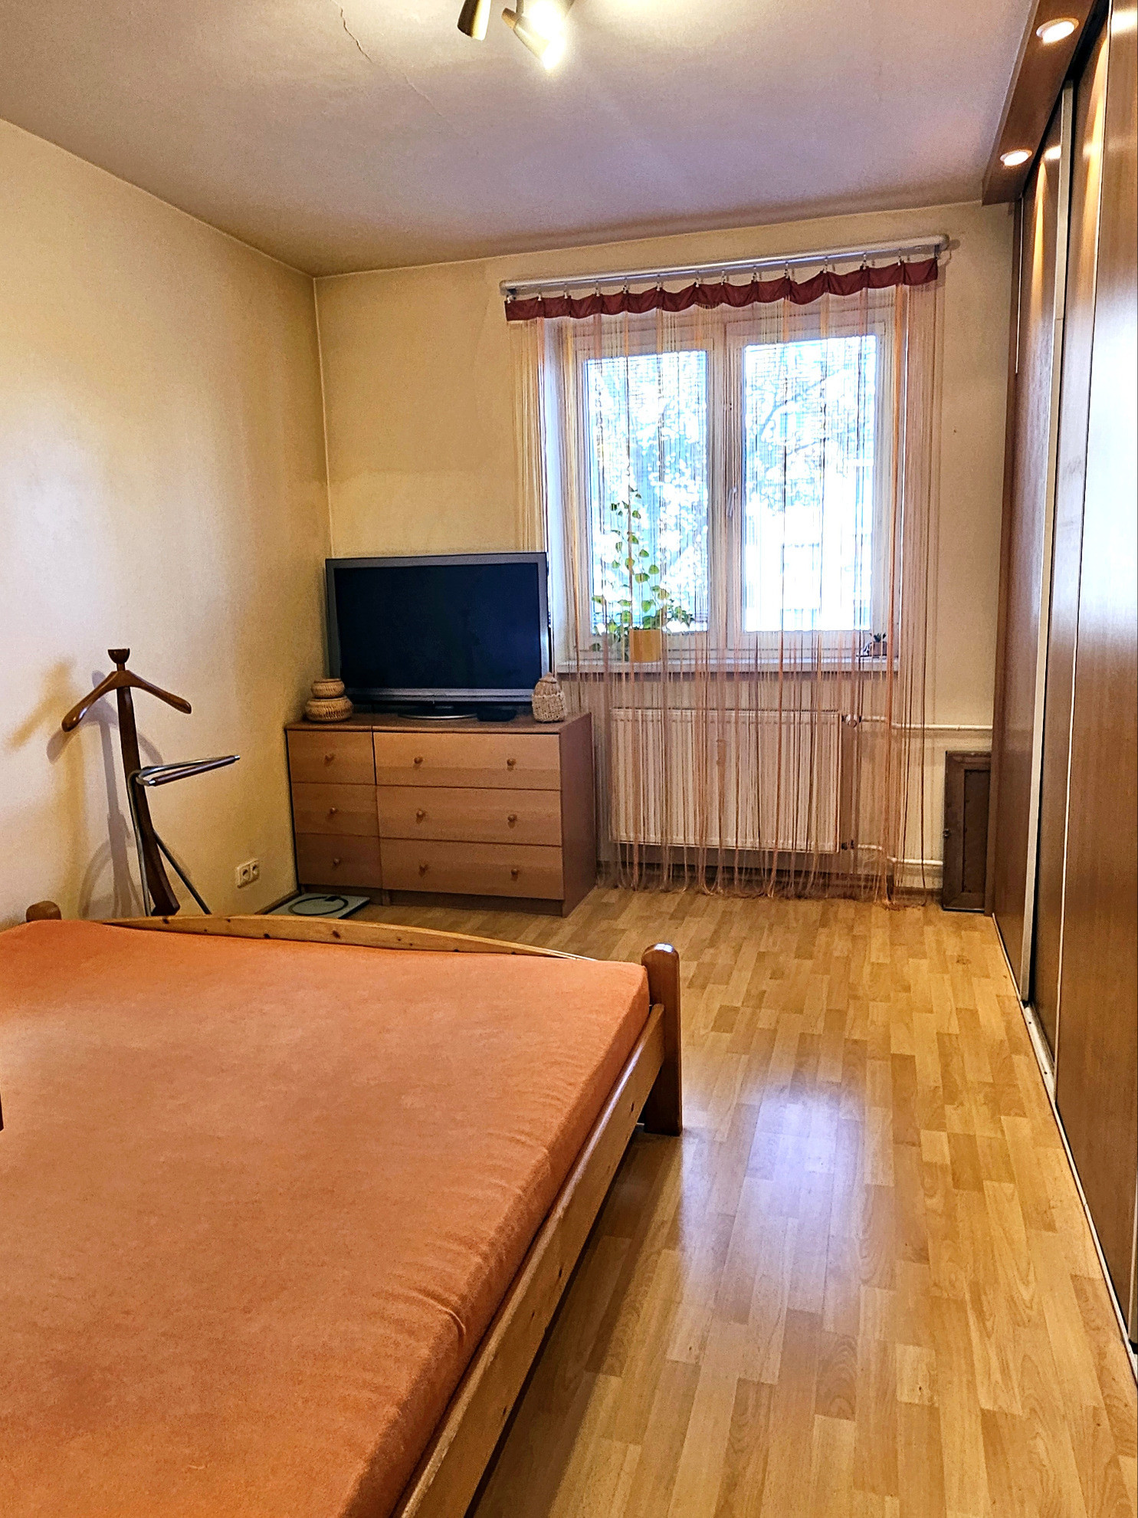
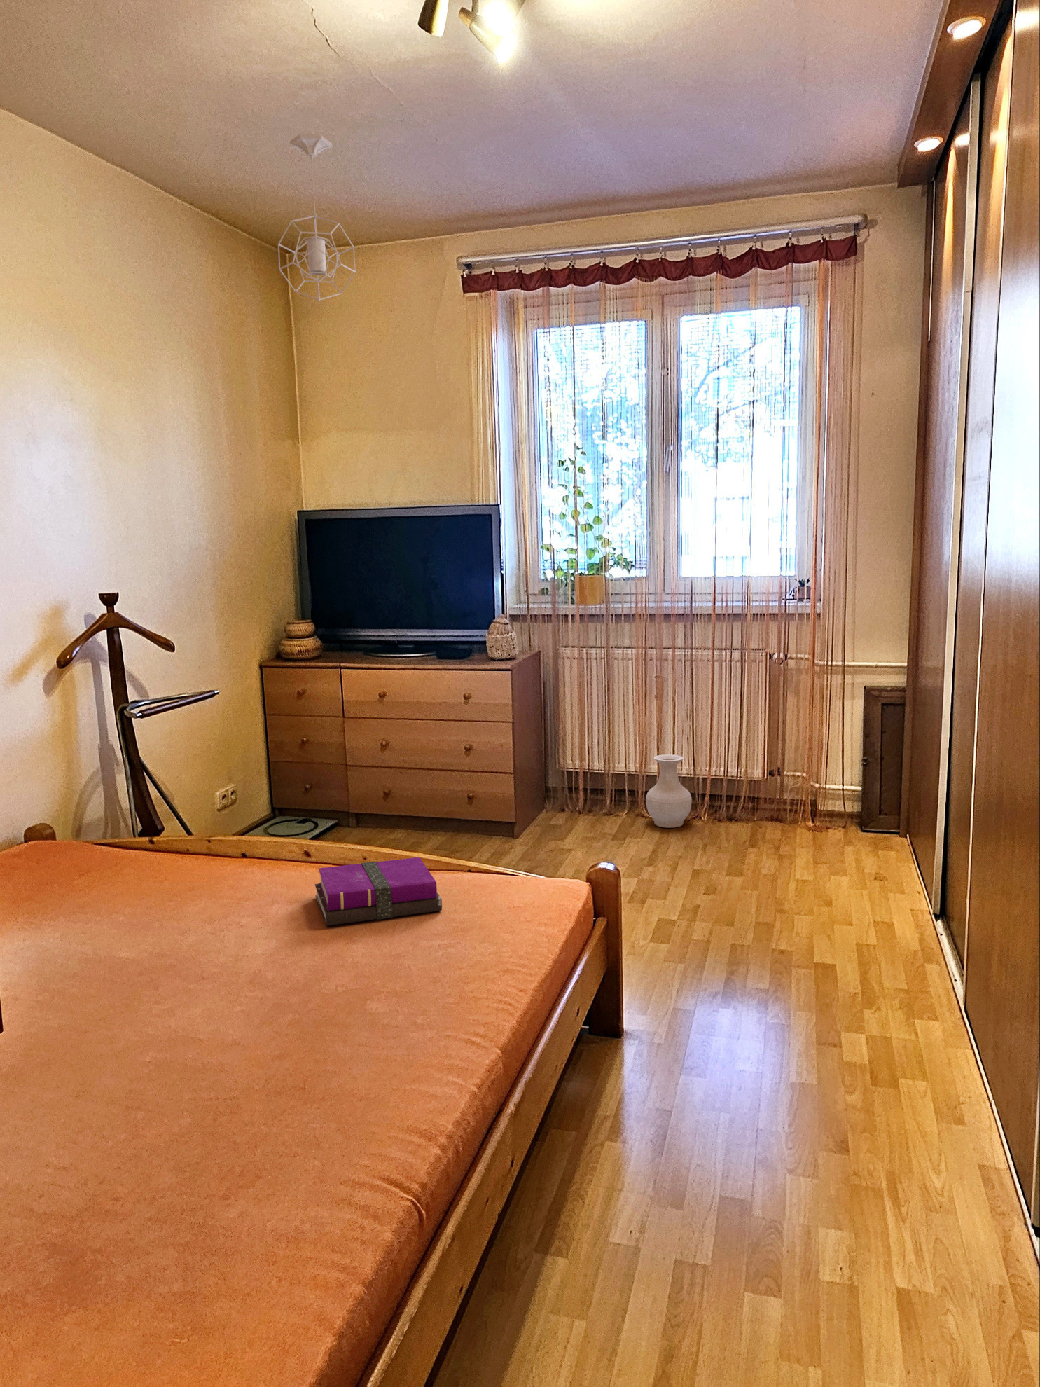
+ pendant light (315, 222)
+ vase (669, 791)
+ hardback book (376, 889)
